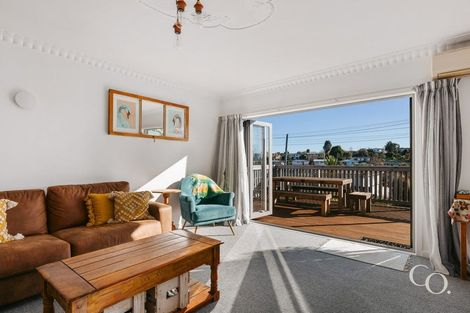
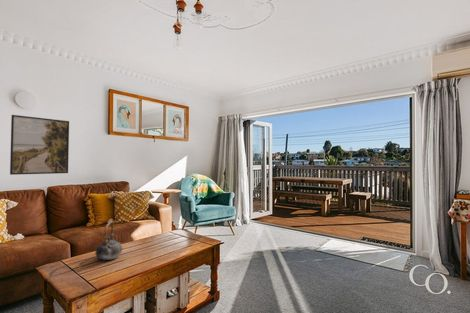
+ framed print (41, 145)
+ teapot (109, 239)
